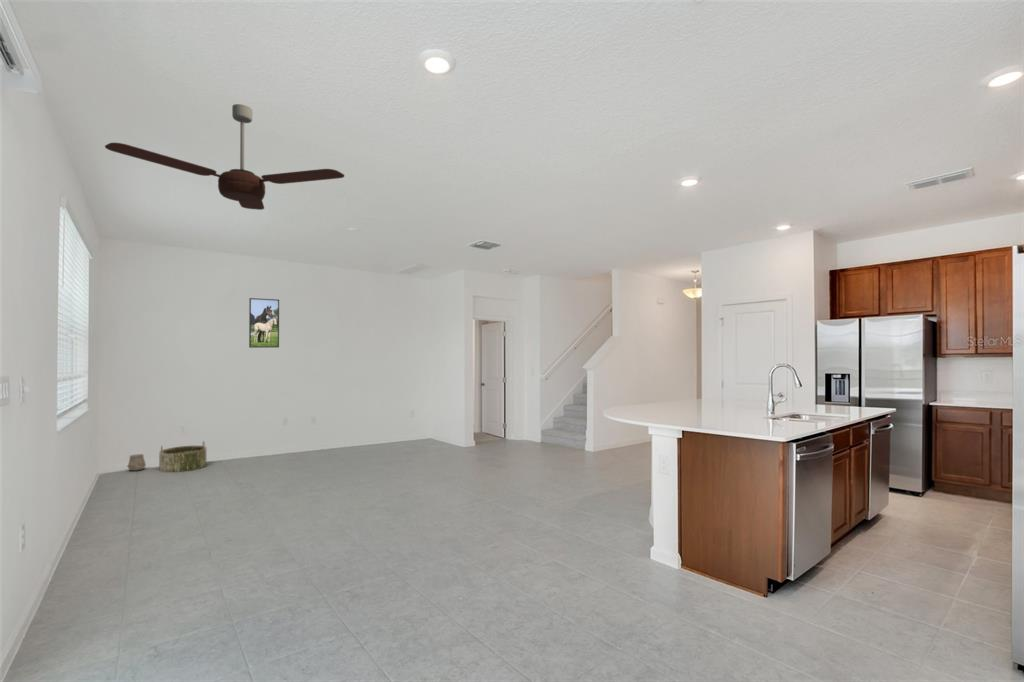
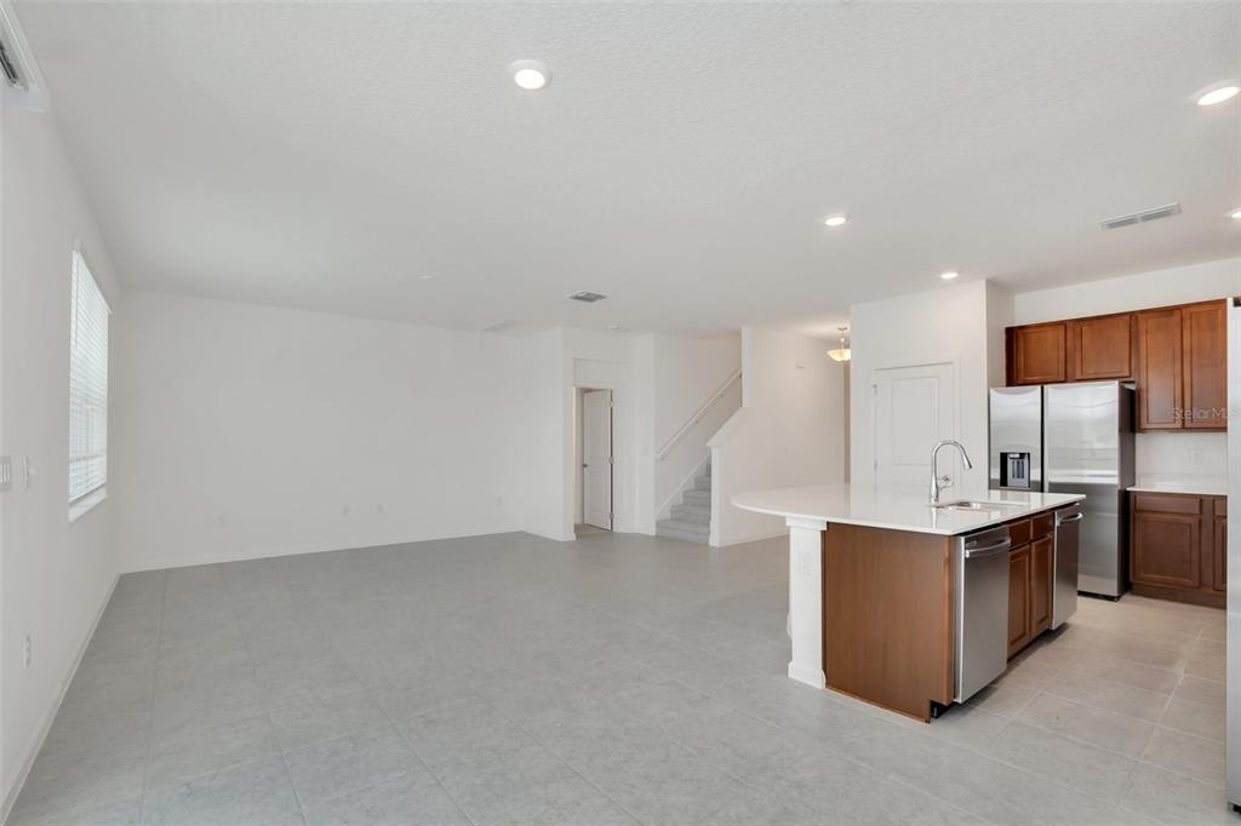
- ceramic cup (136, 462)
- basket (183, 455)
- ceiling fan (240, 156)
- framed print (264, 323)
